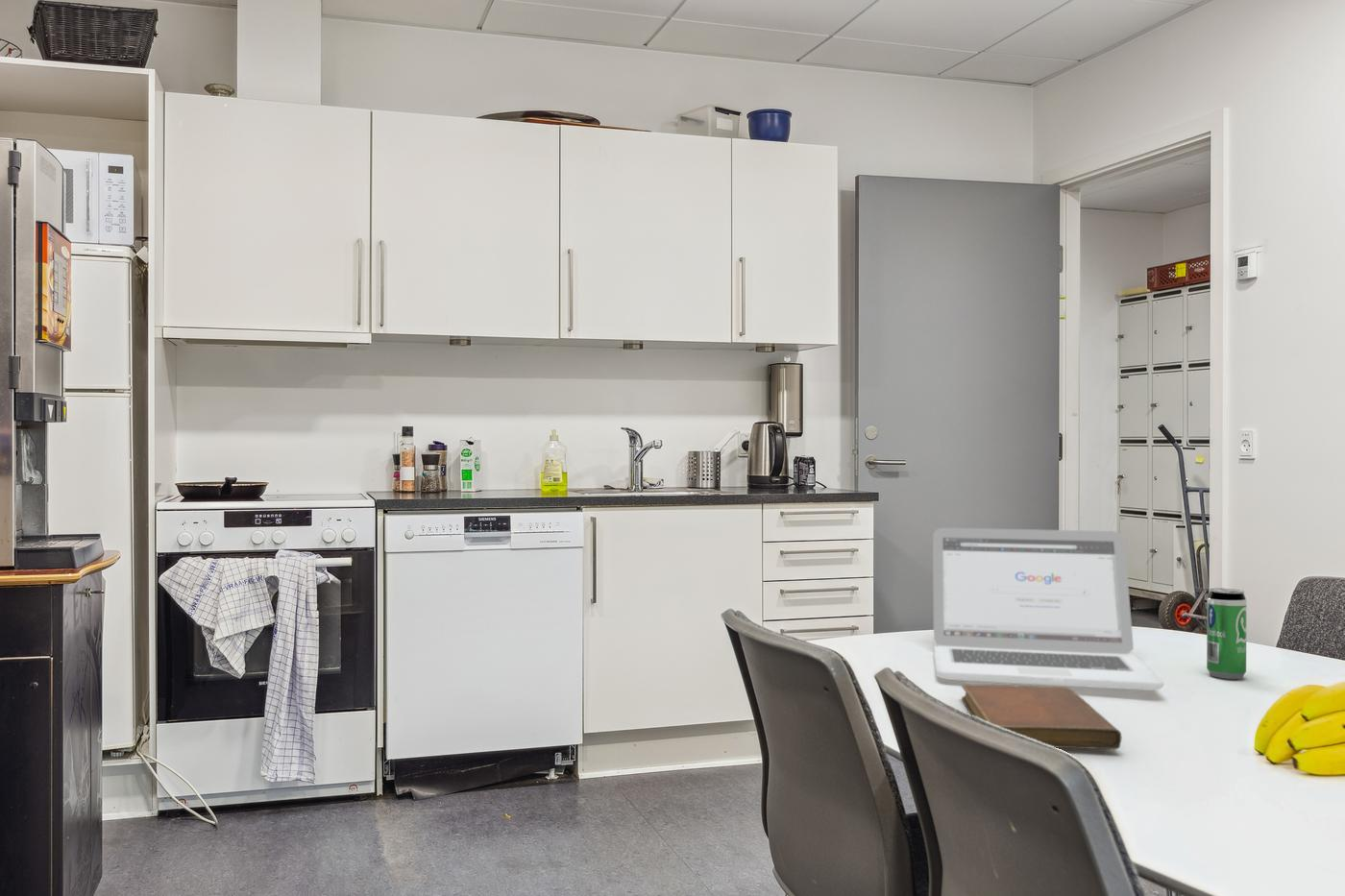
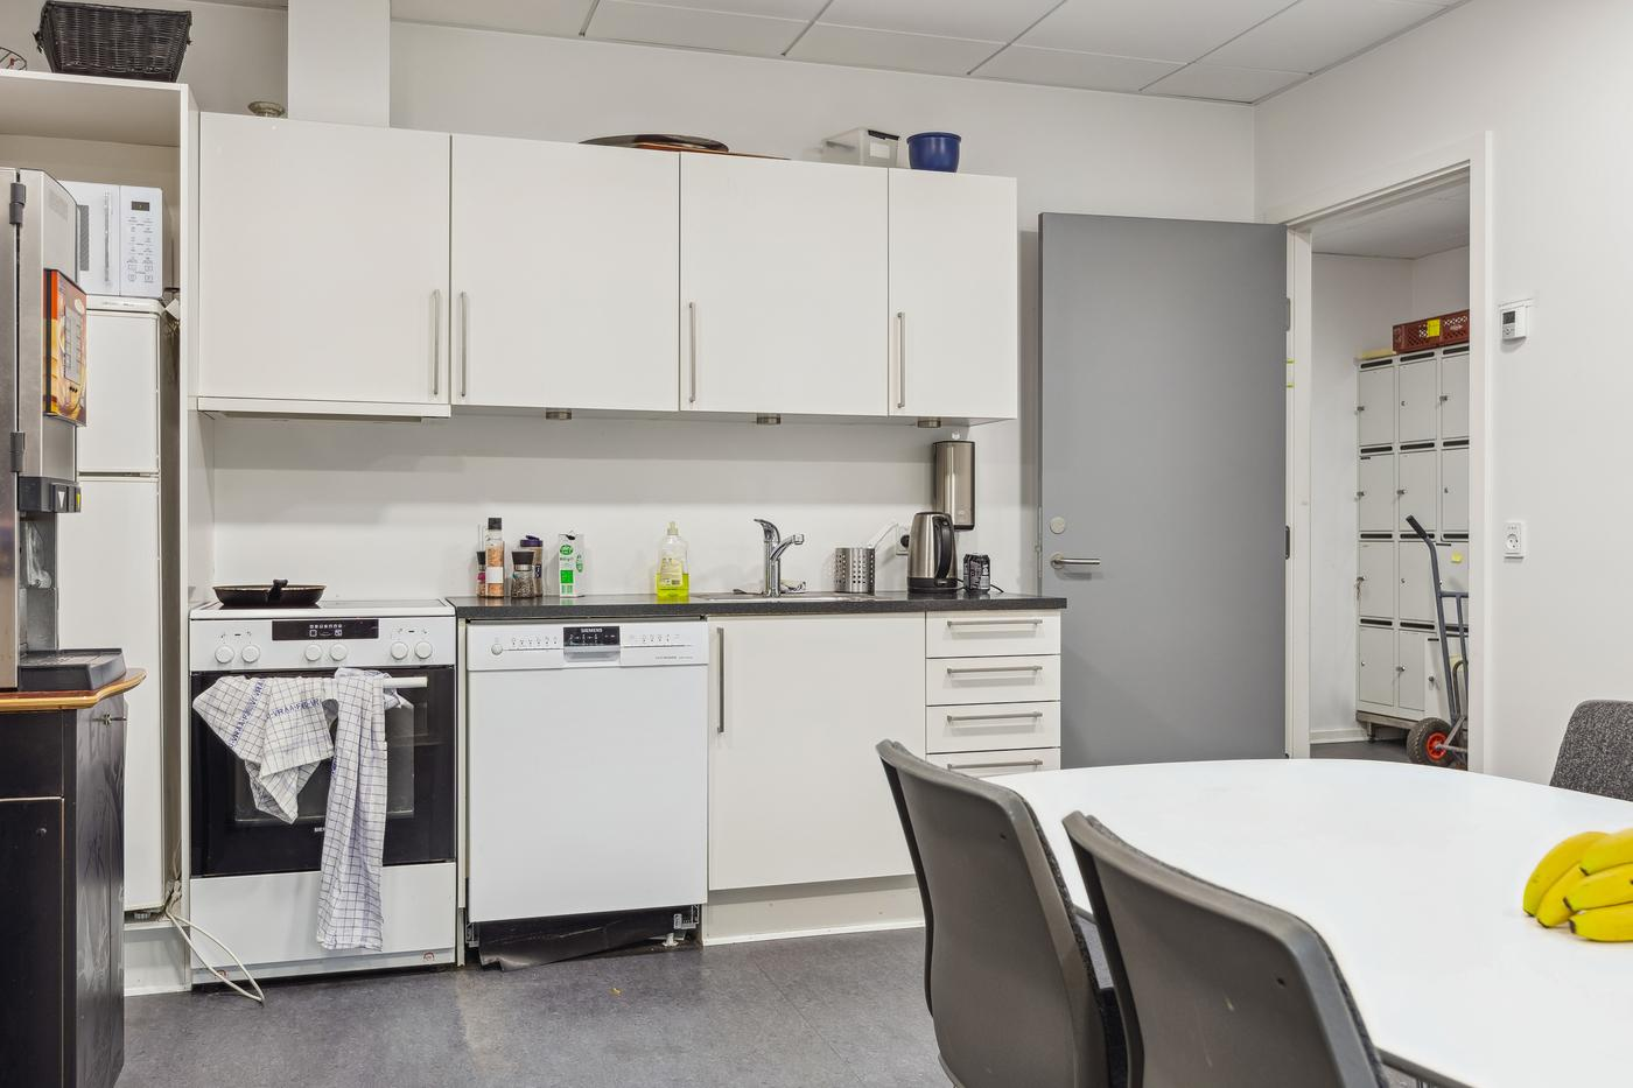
- beverage can (1226, 633)
- notebook (1034, 714)
- laptop (1036, 602)
